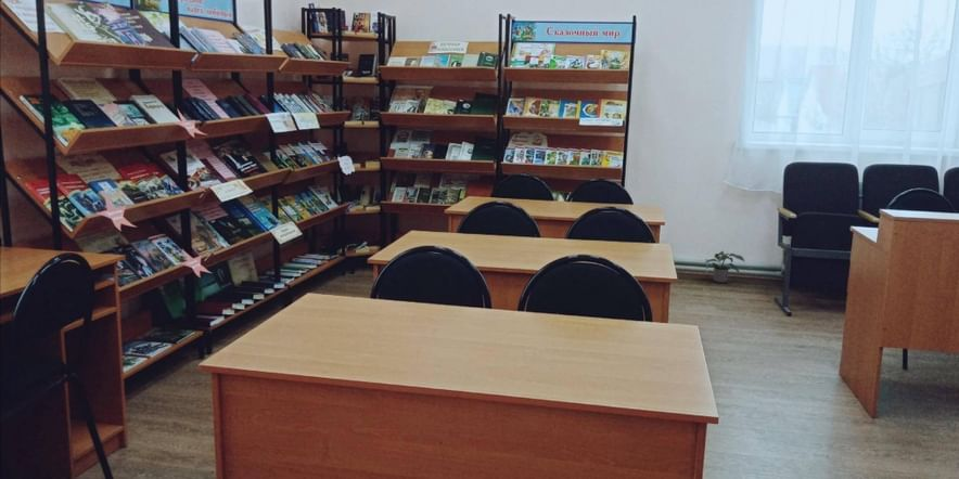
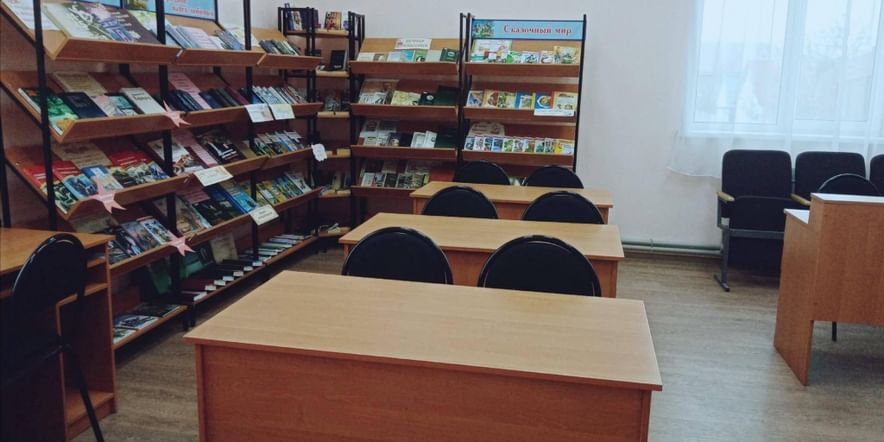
- potted plant (724, 267)
